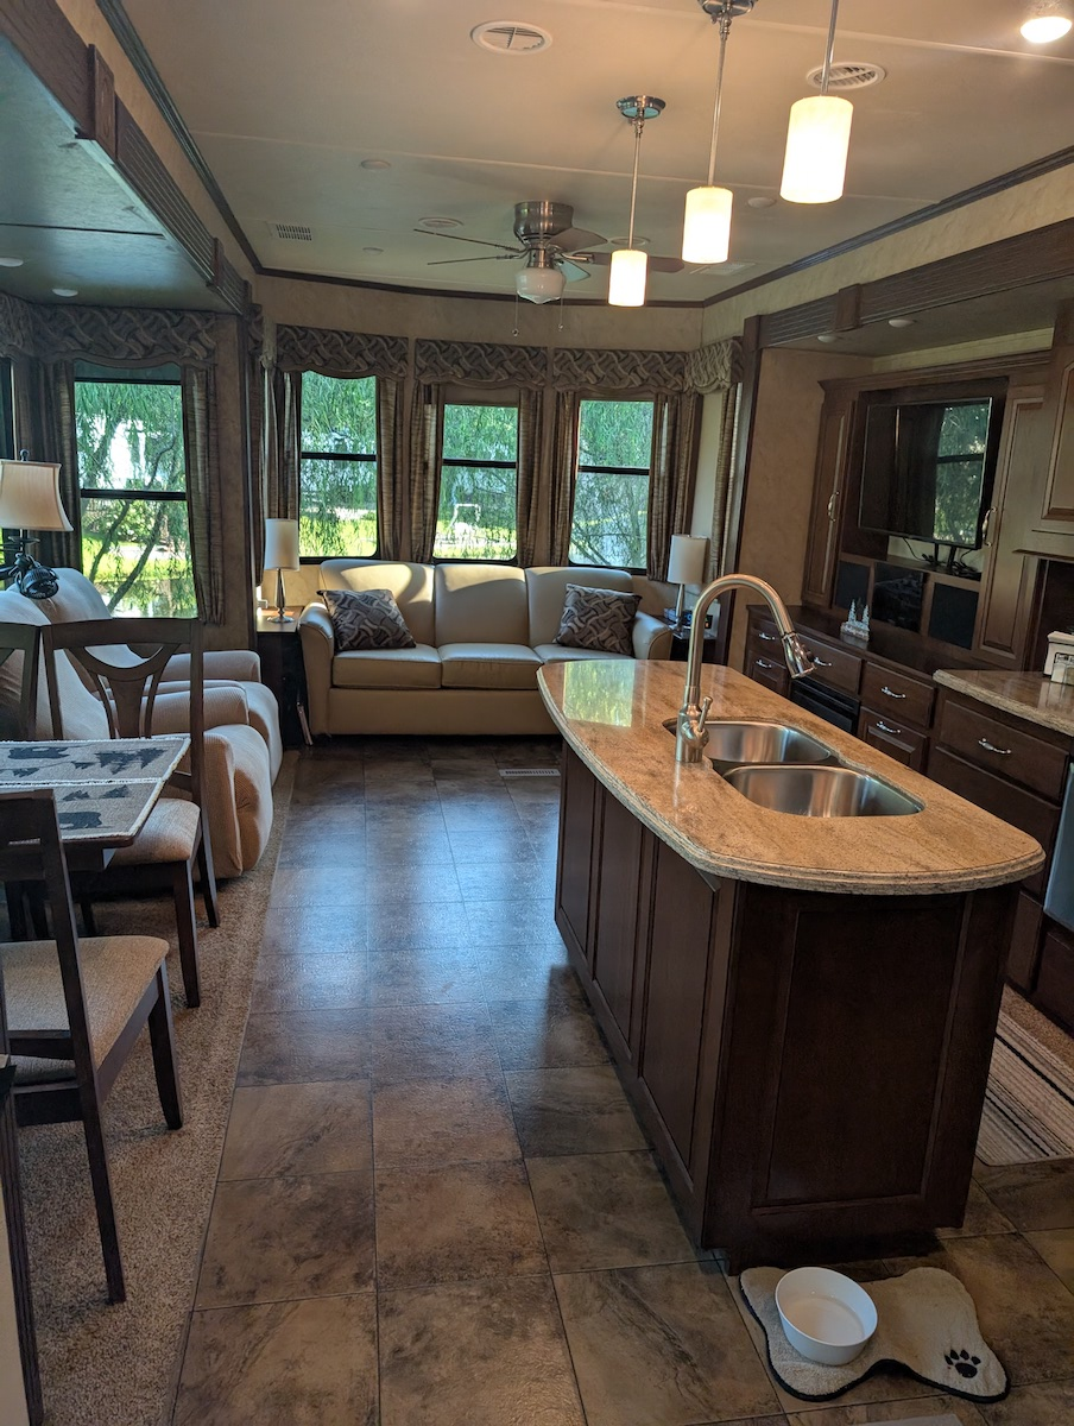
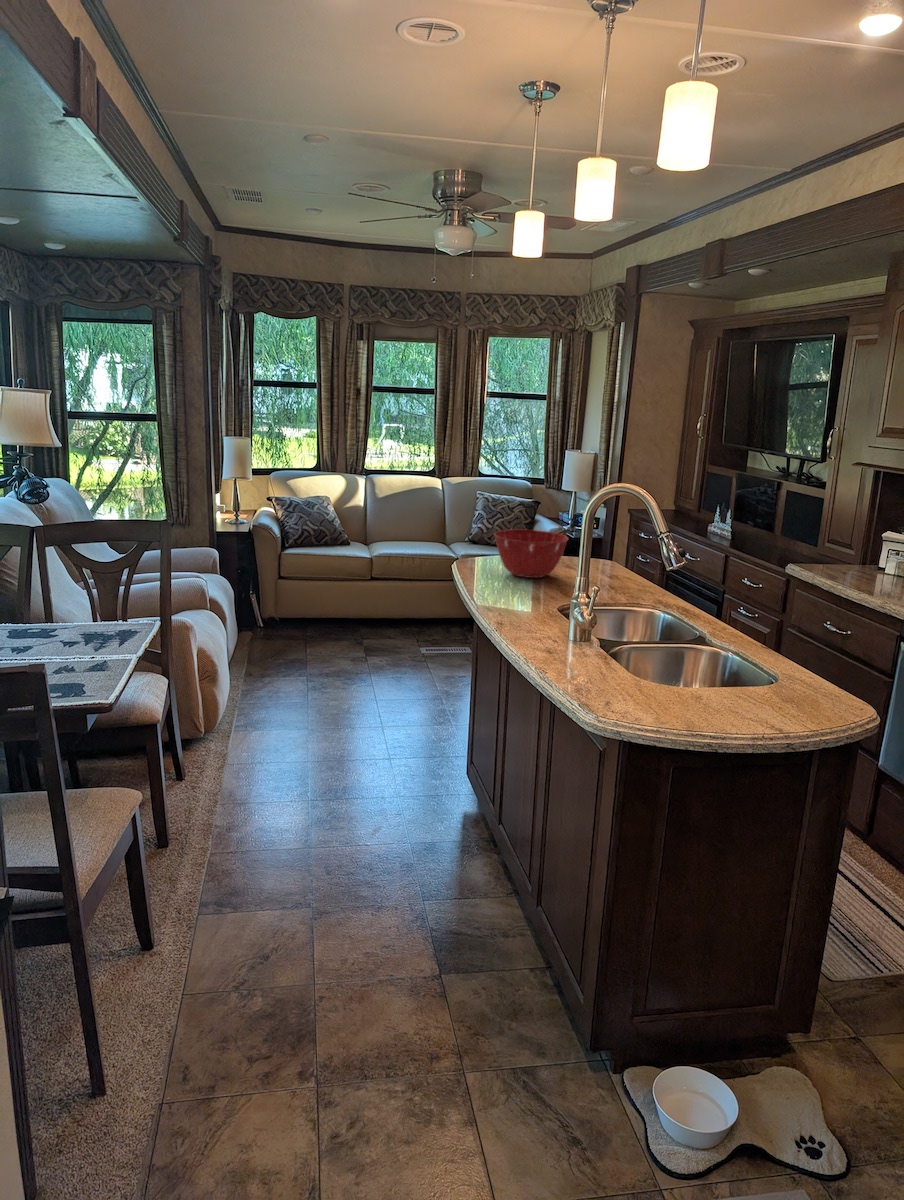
+ mixing bowl (529, 554)
